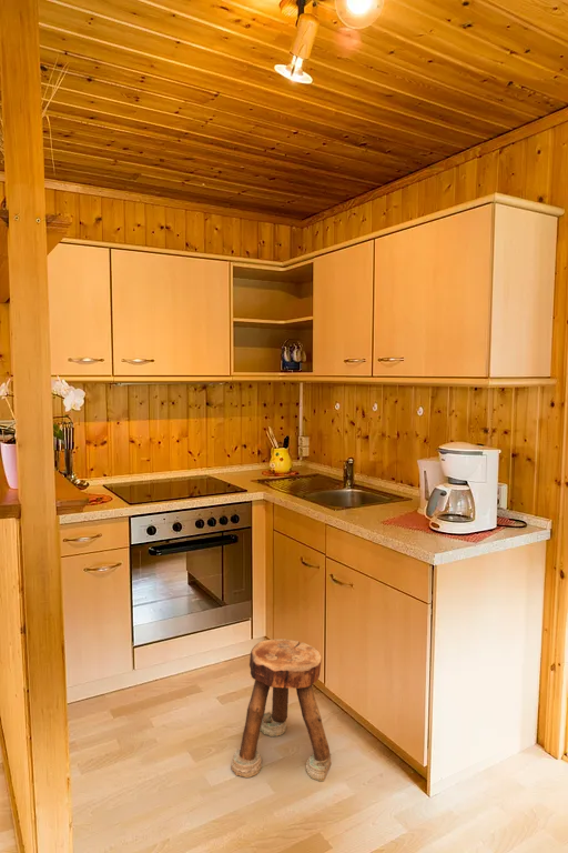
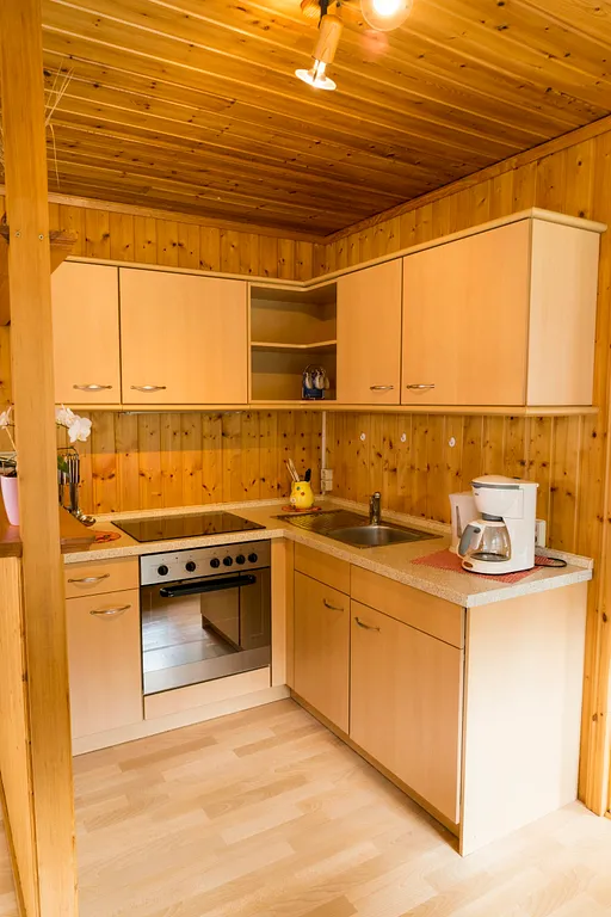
- stool (286, 702)
